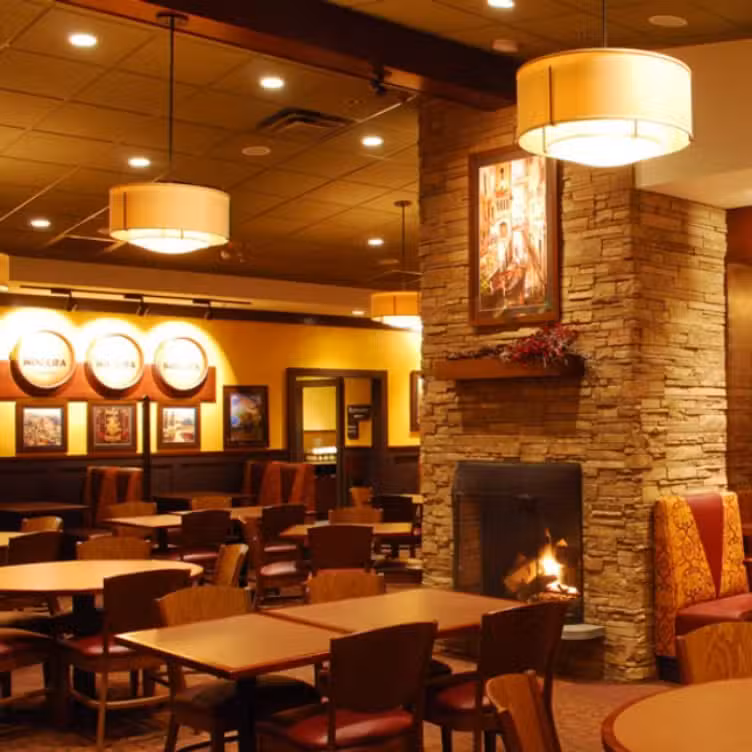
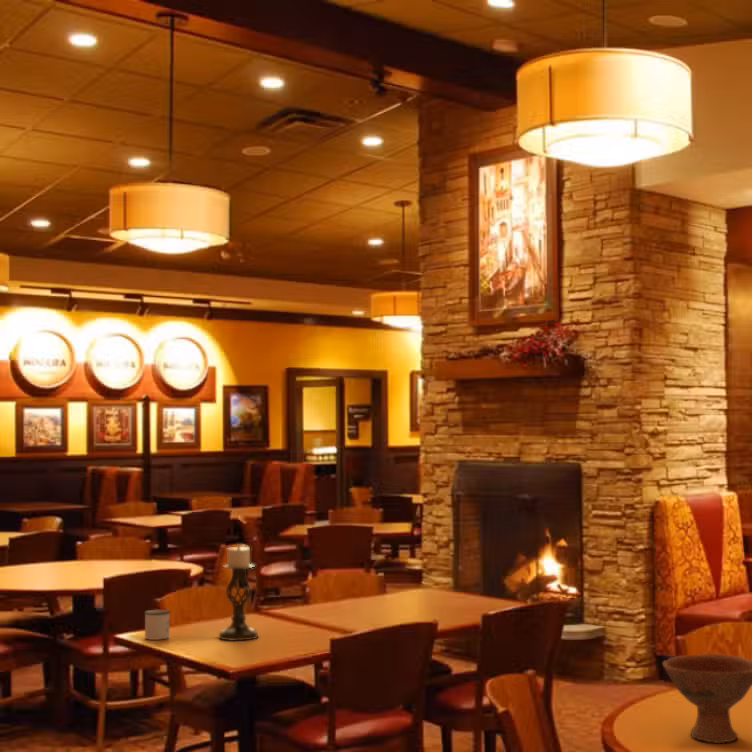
+ mug (156, 623)
+ bowl (714, 697)
+ candle holder (238, 590)
